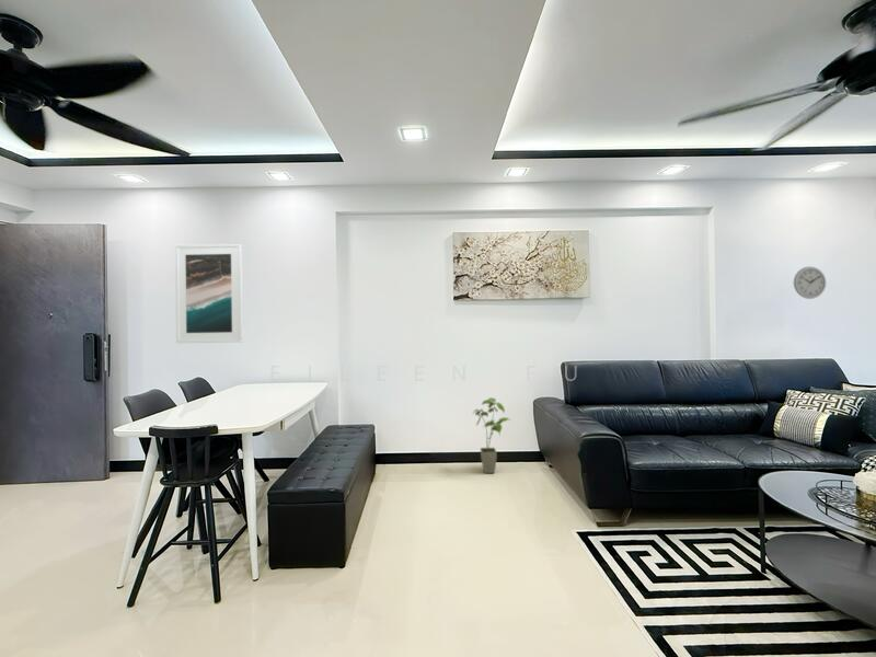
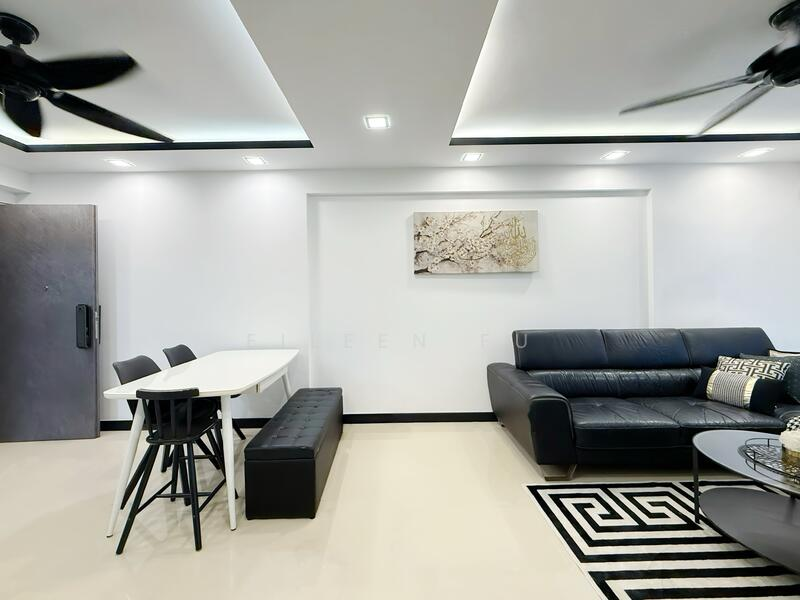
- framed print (209, 293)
- wall clock (810, 283)
- house plant (492, 434)
